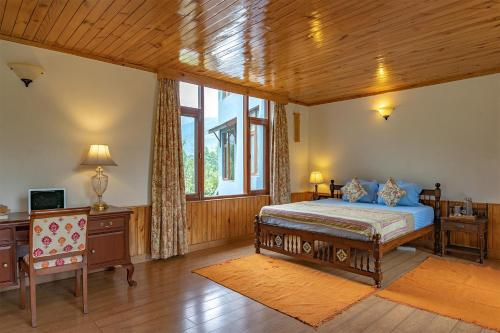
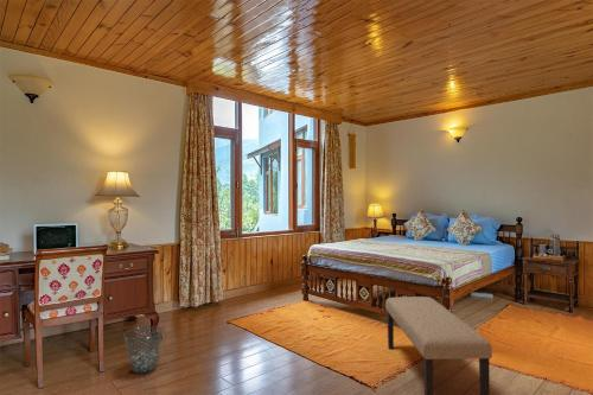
+ bench (429, 343)
+ waste basket (144, 350)
